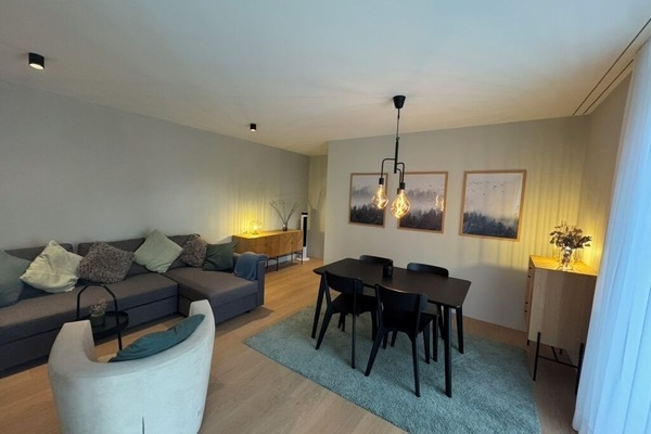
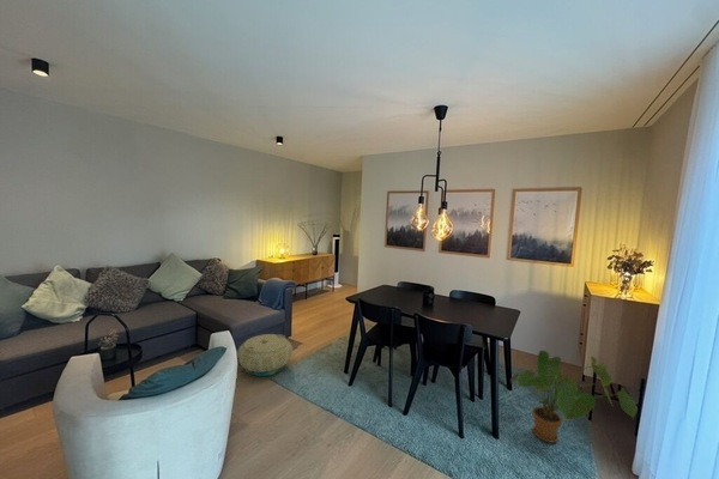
+ house plant (564, 400)
+ basket (265, 352)
